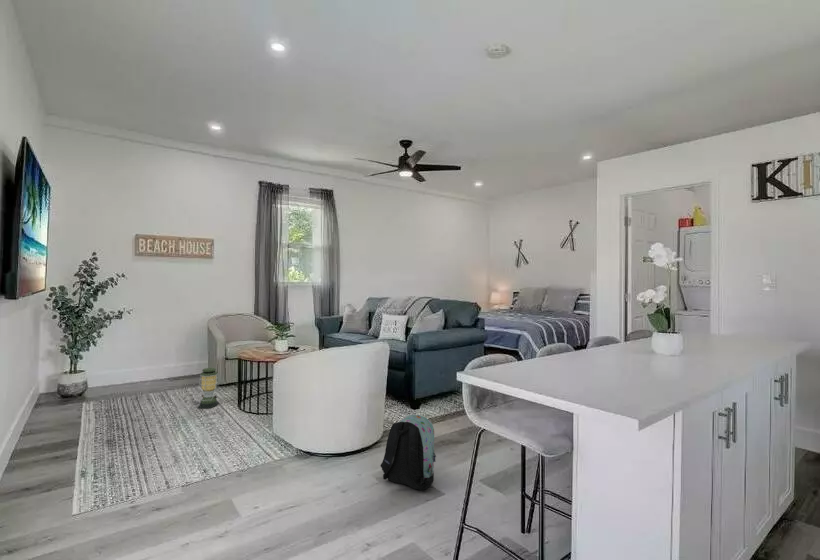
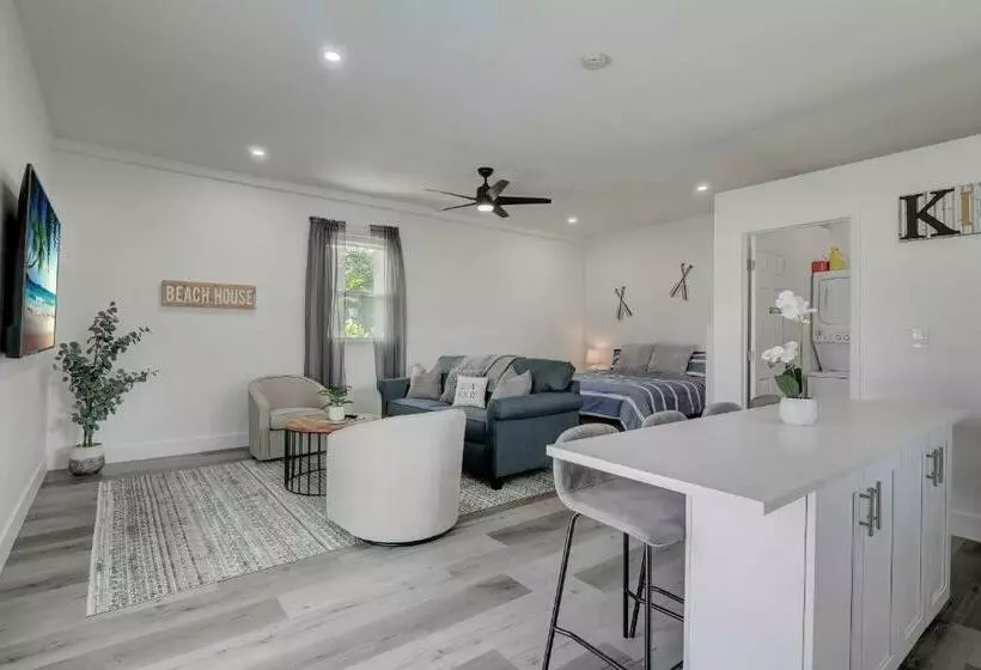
- lantern (208, 386)
- backpack (410, 448)
